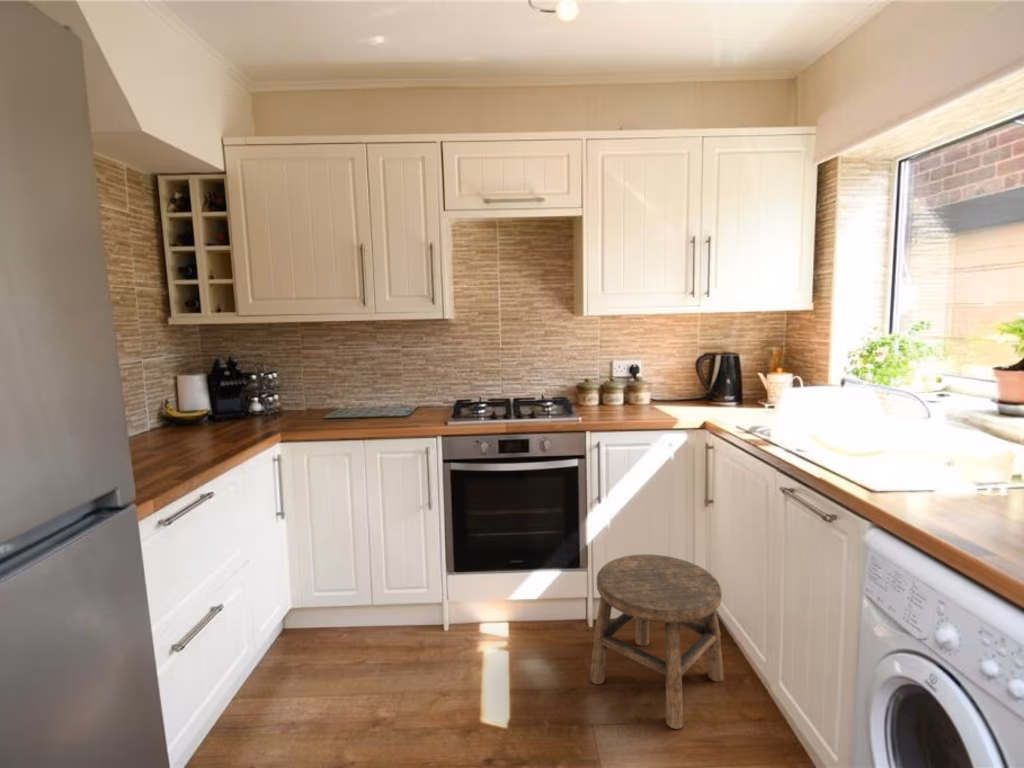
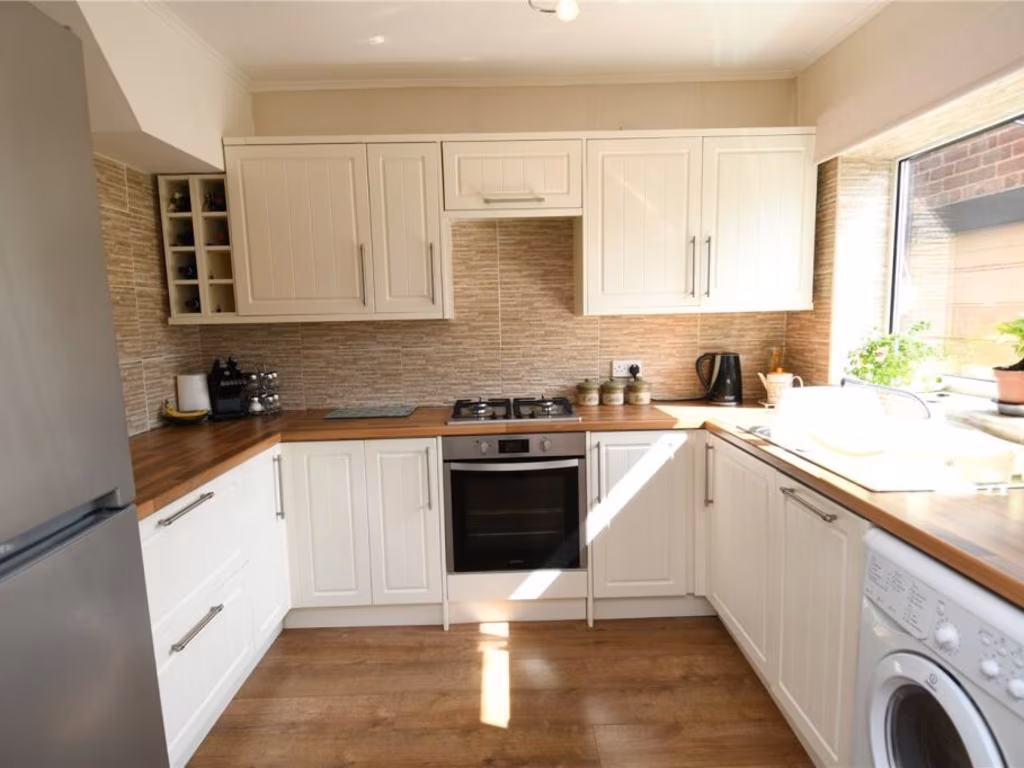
- stool (659, 622)
